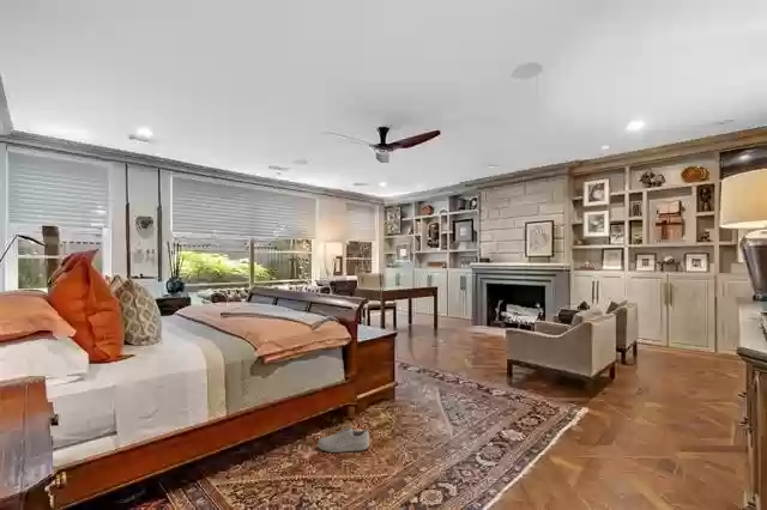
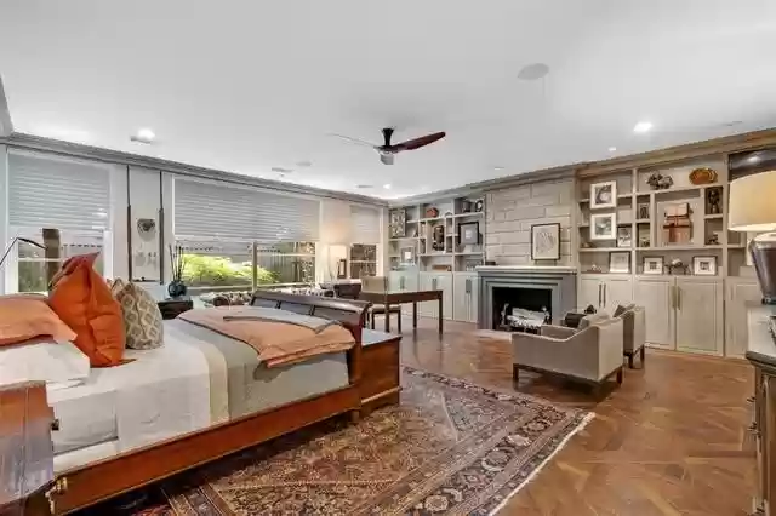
- shoe (343, 437)
